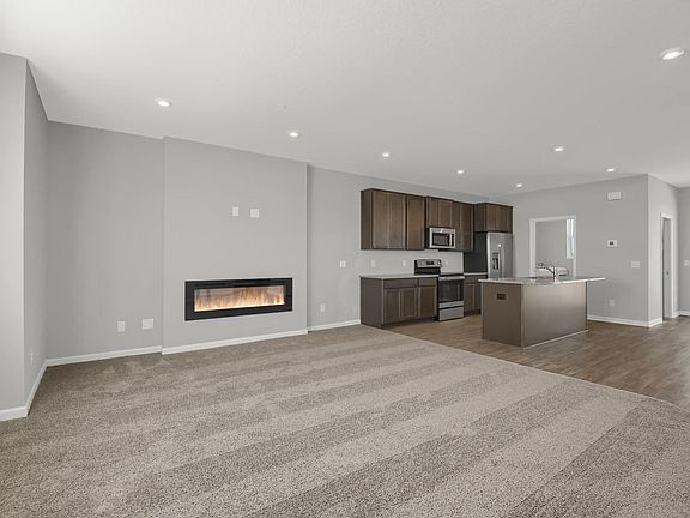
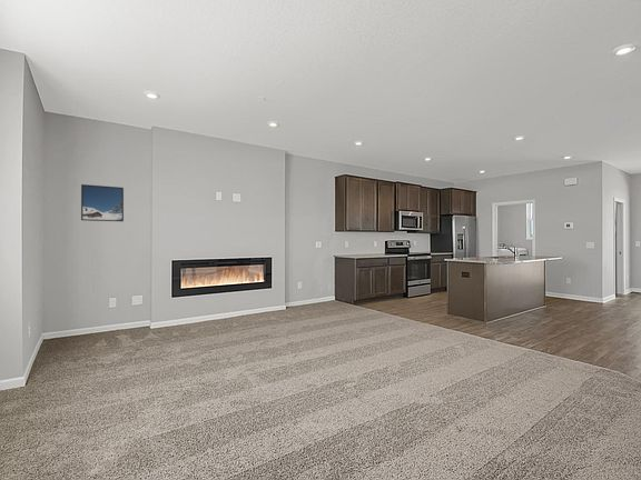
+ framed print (102, 203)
